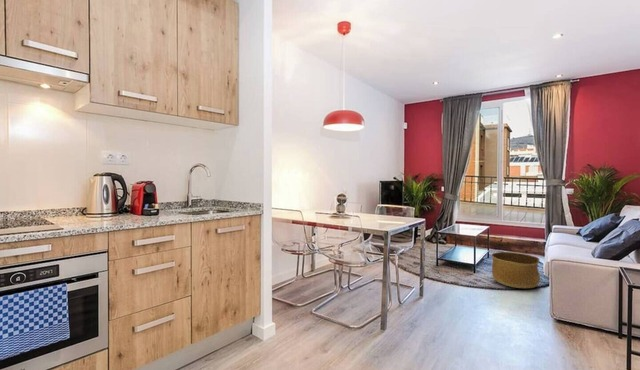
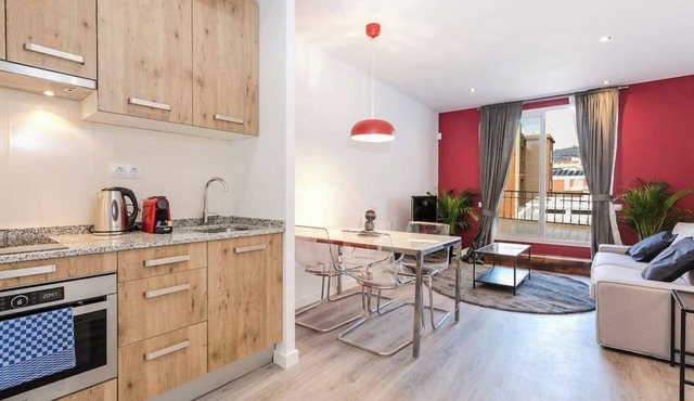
- basket (514, 269)
